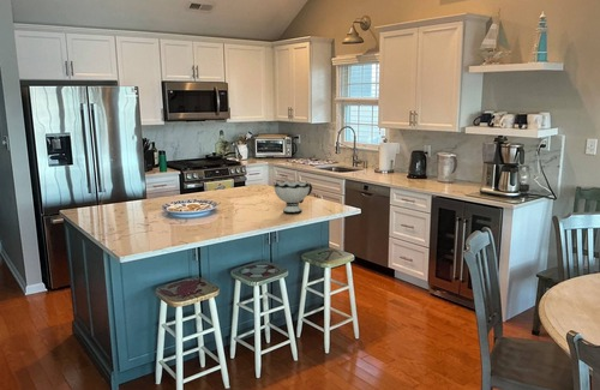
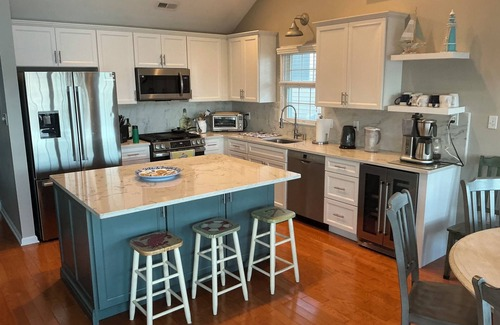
- bowl (295, 196)
